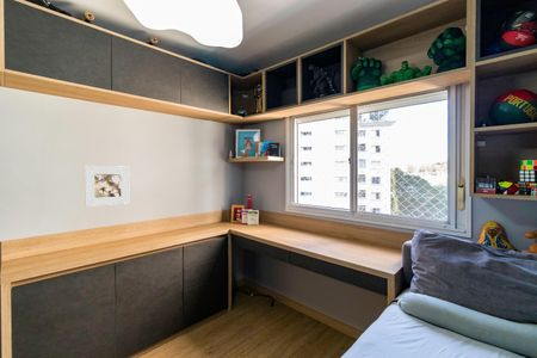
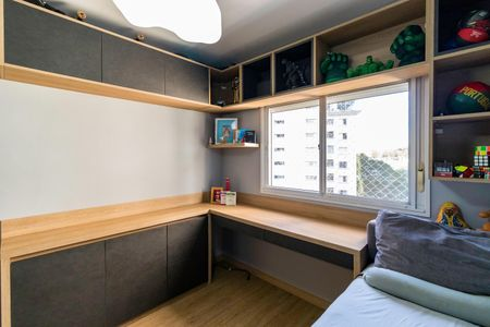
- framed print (107, 185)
